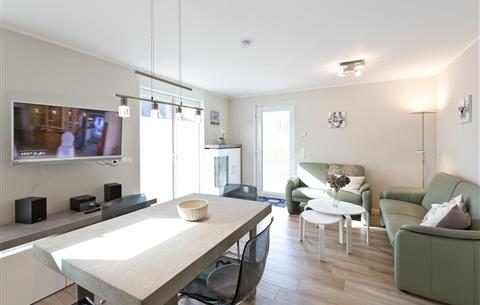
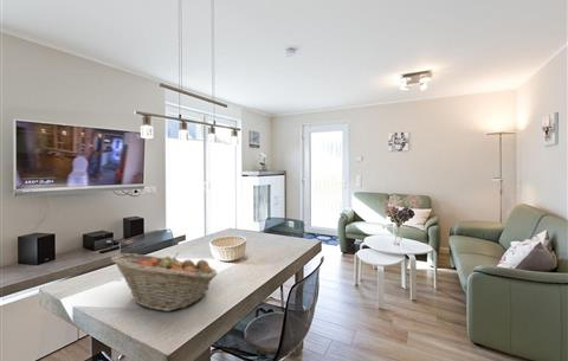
+ fruit basket (166, 273)
